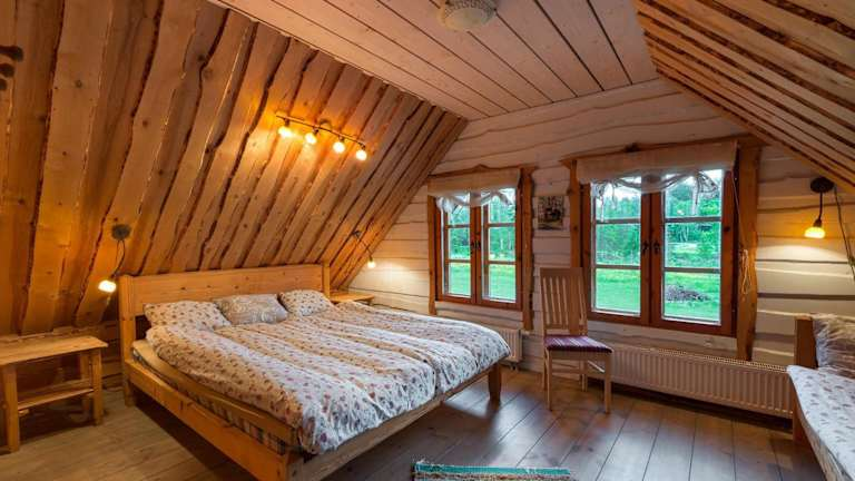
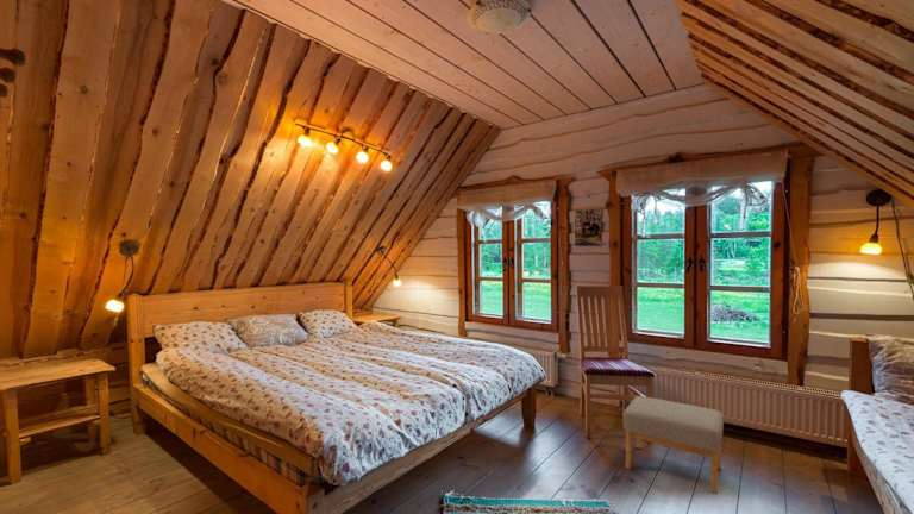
+ footstool (672, 438)
